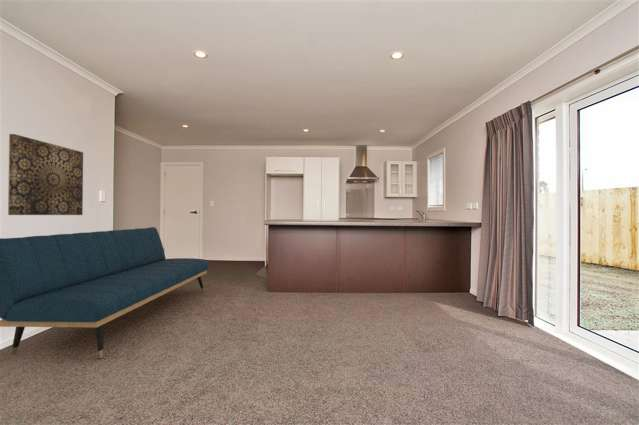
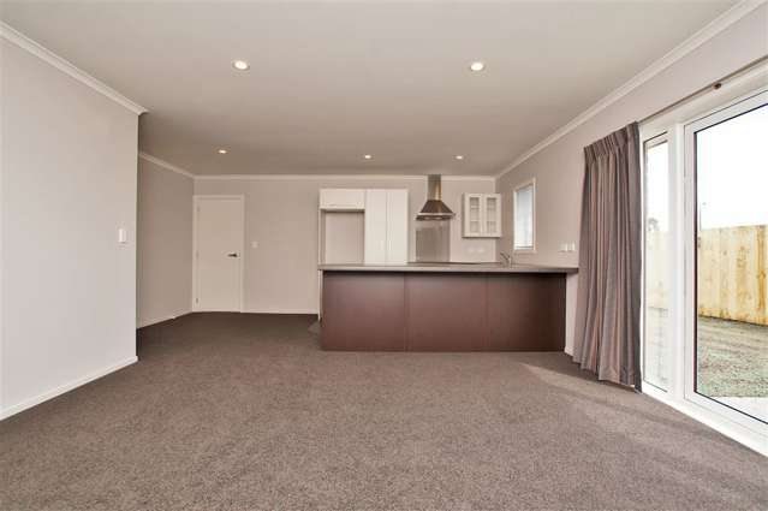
- sofa (130, 272)
- wall art (50, 179)
